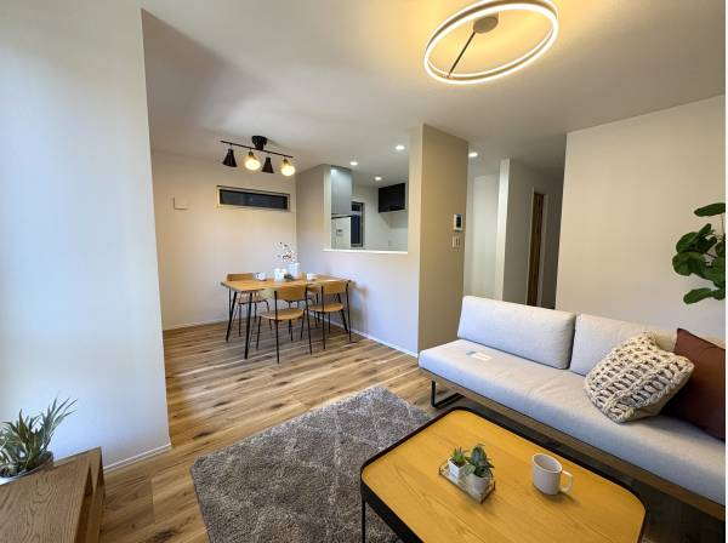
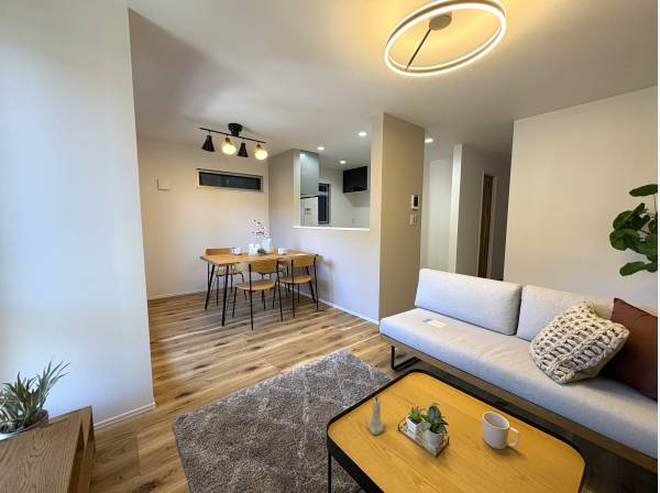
+ candle (375, 412)
